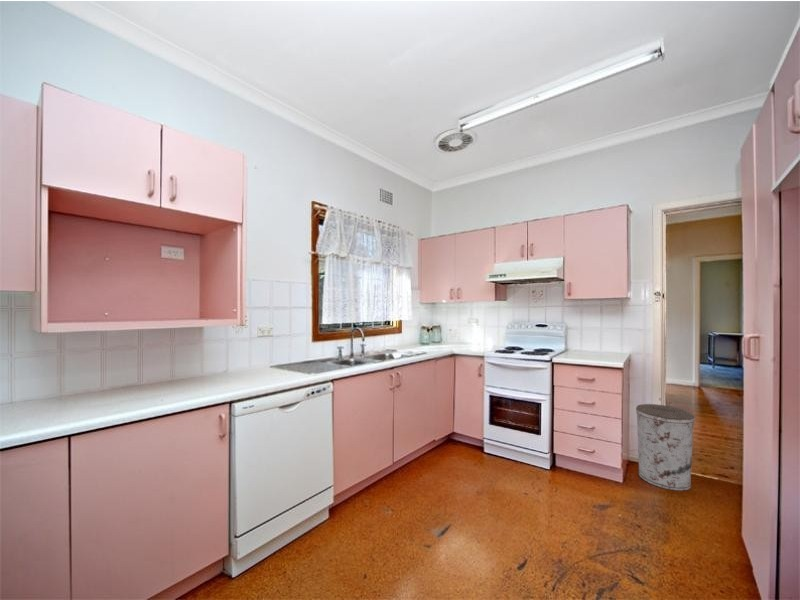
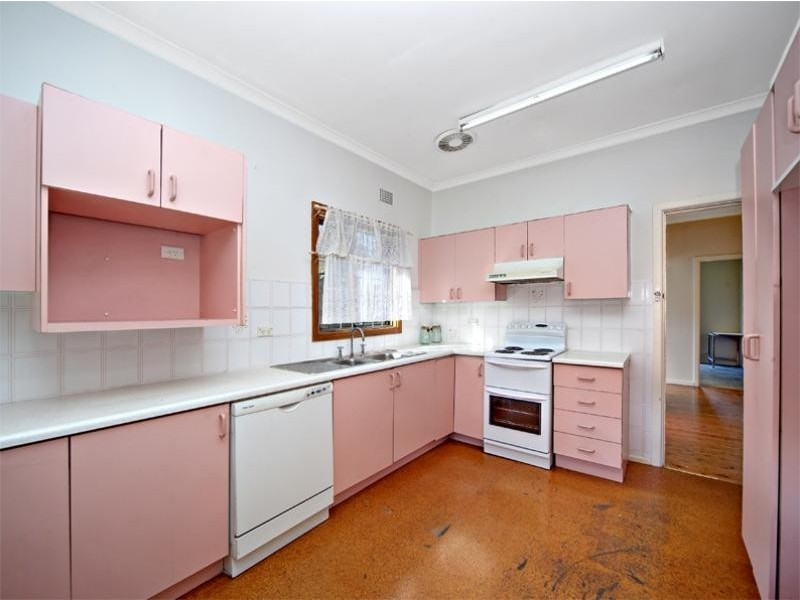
- trash can (663, 443)
